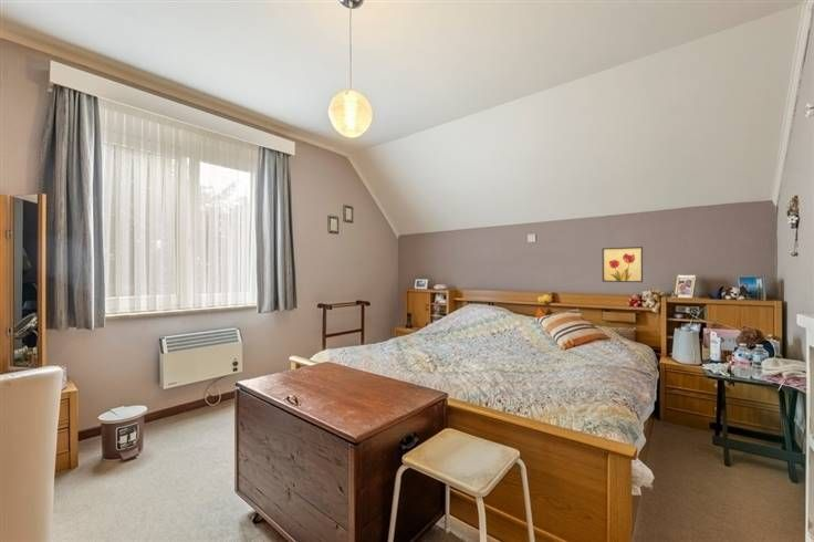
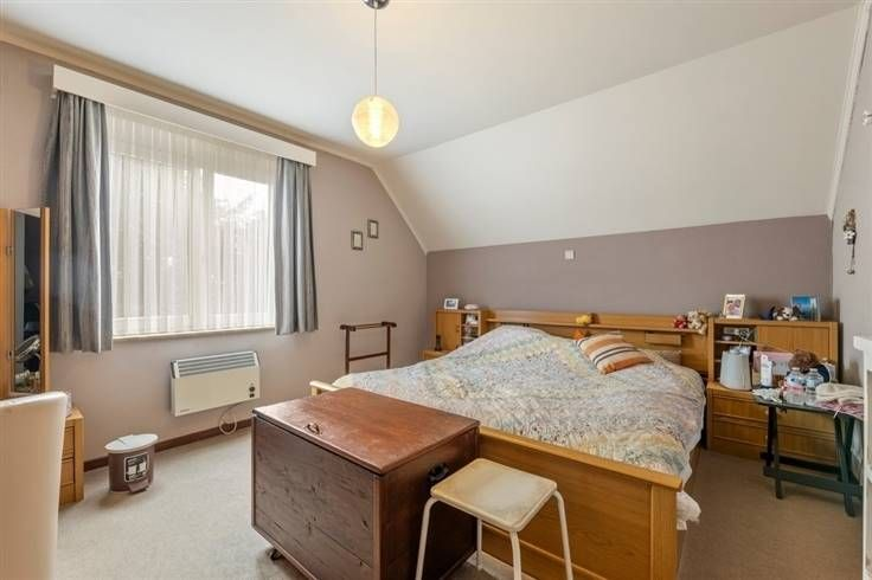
- wall art (622, 264)
